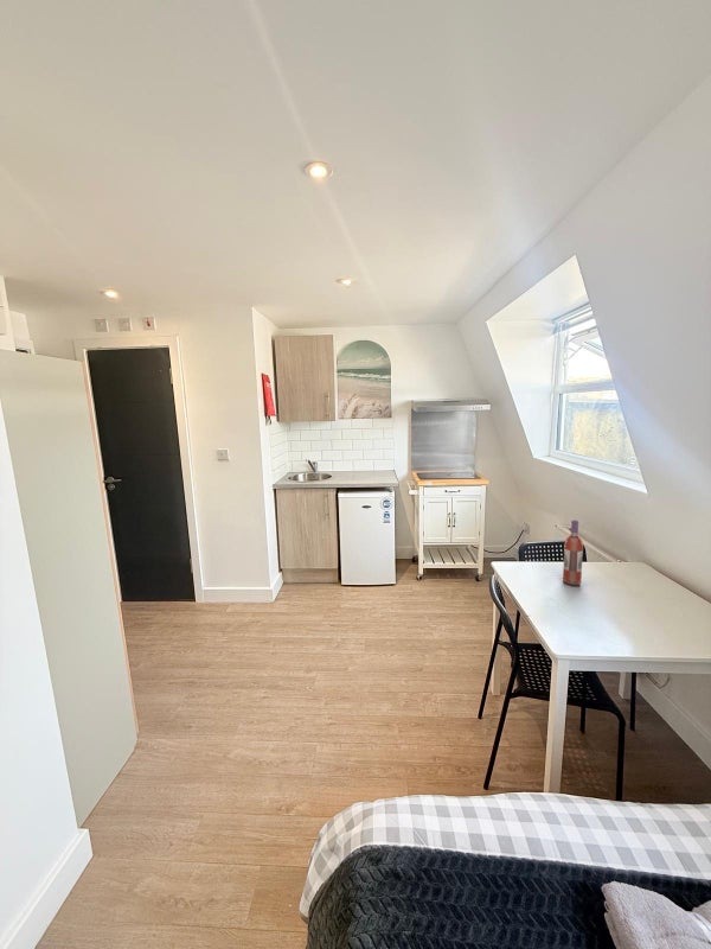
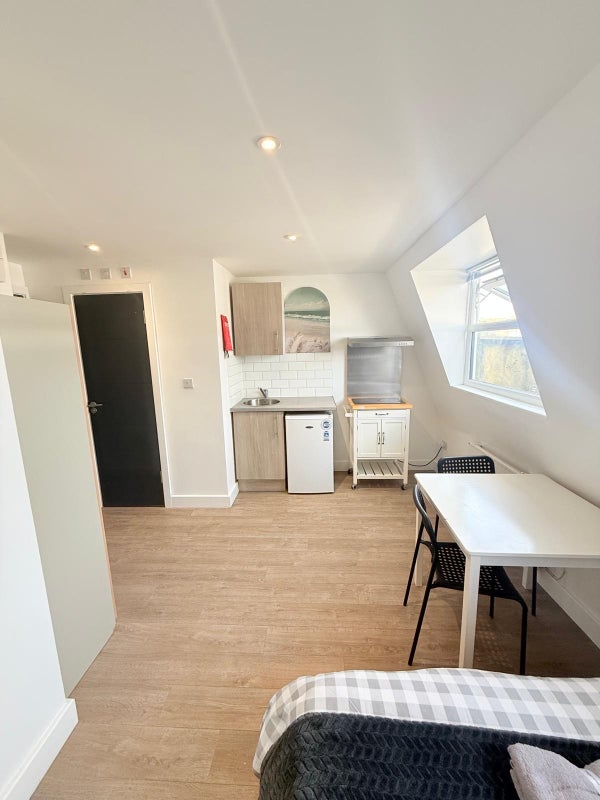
- wine bottle (572, 552)
